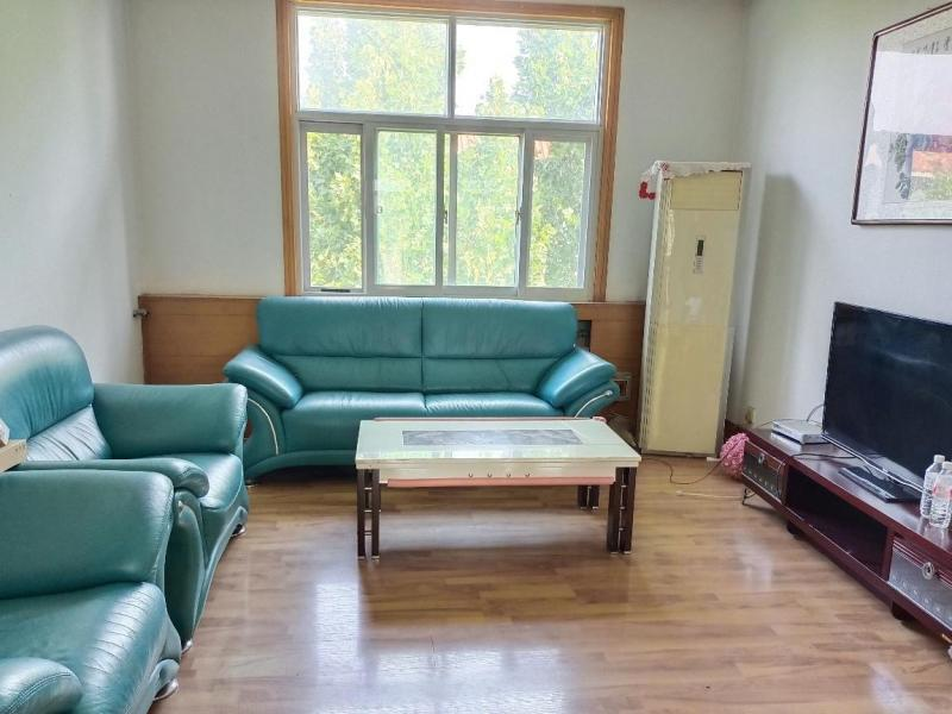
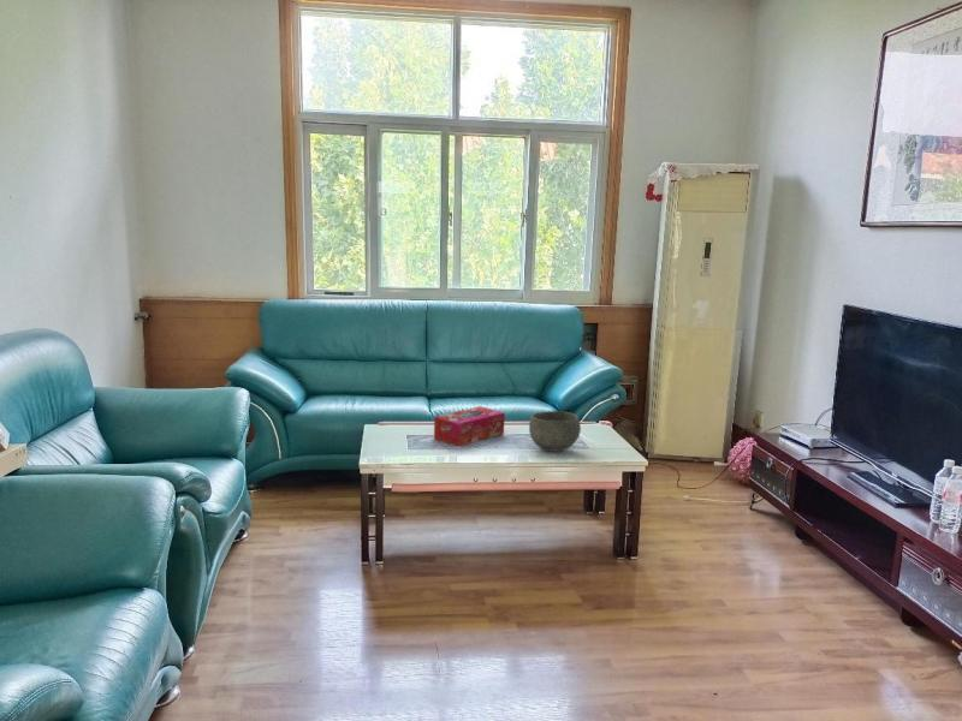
+ tissue box (469, 425)
+ bowl (554, 433)
